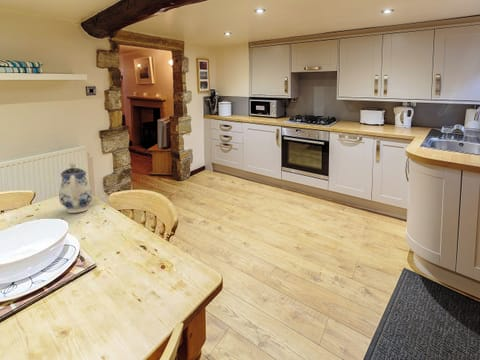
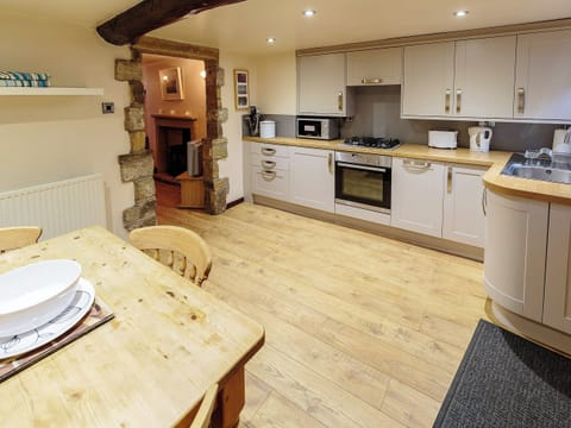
- teapot (74, 186)
